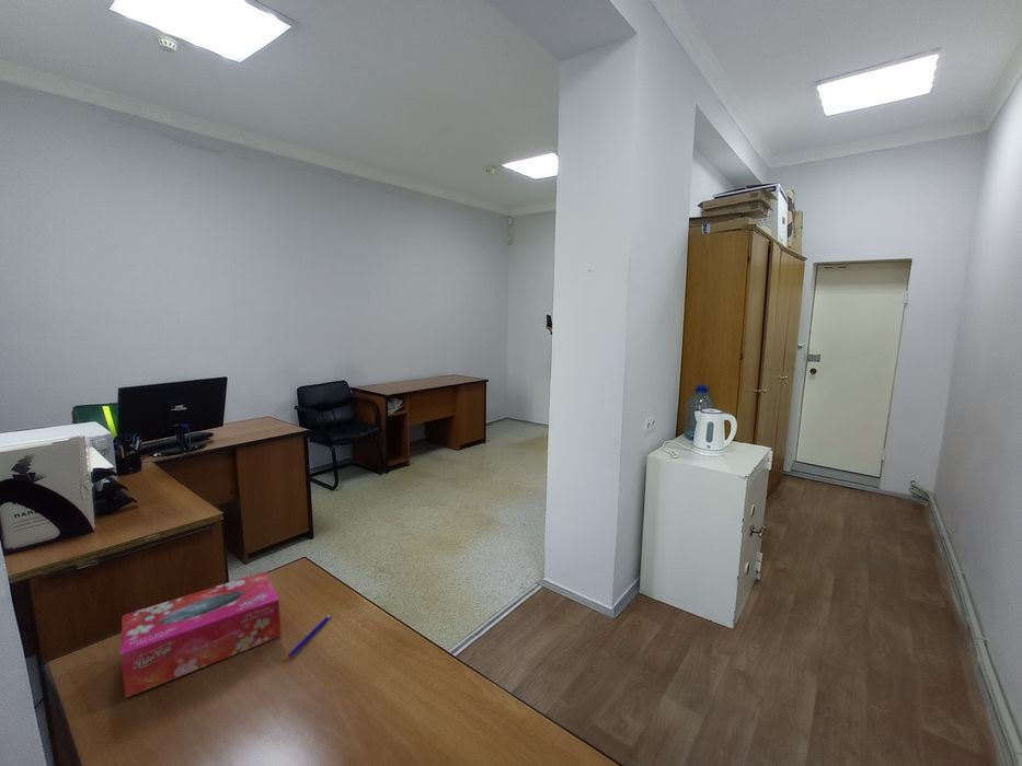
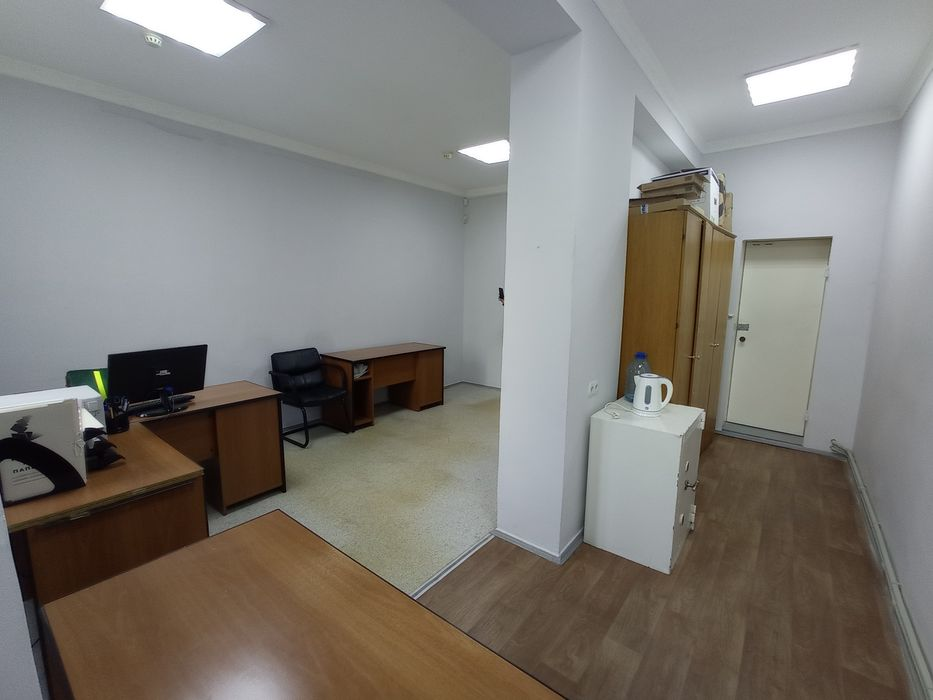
- pen (311, 634)
- tissue box (204, 626)
